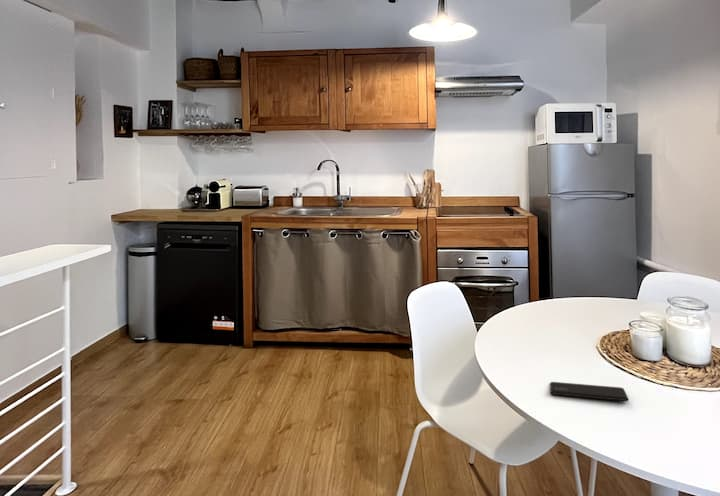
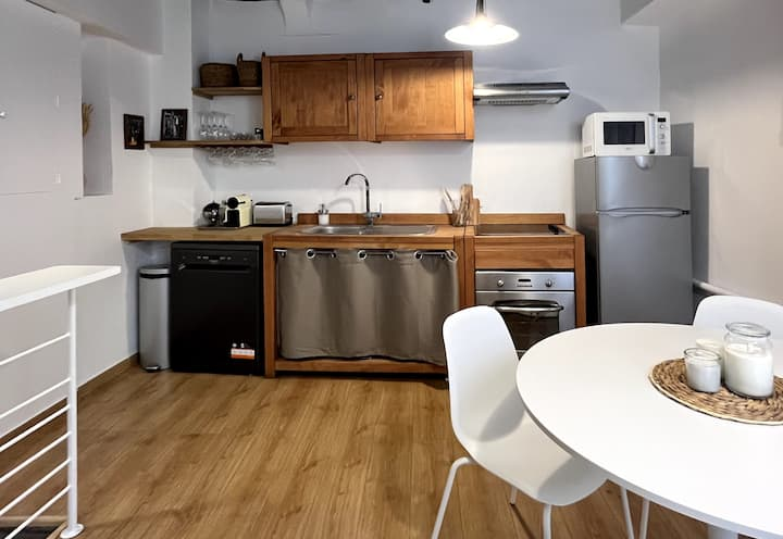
- smartphone (587, 390)
